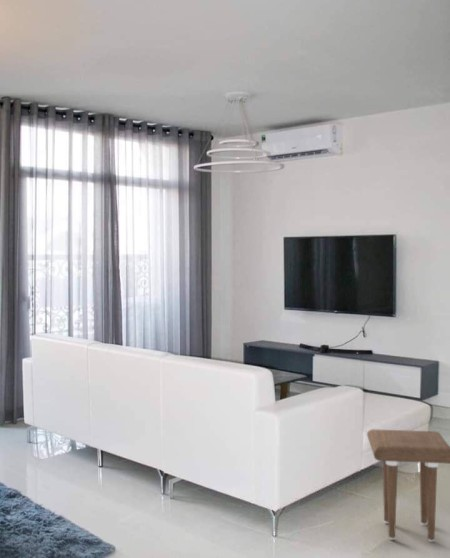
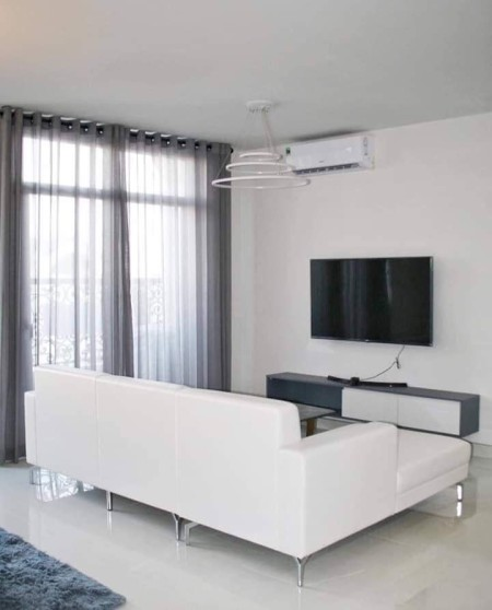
- side table (420, 484)
